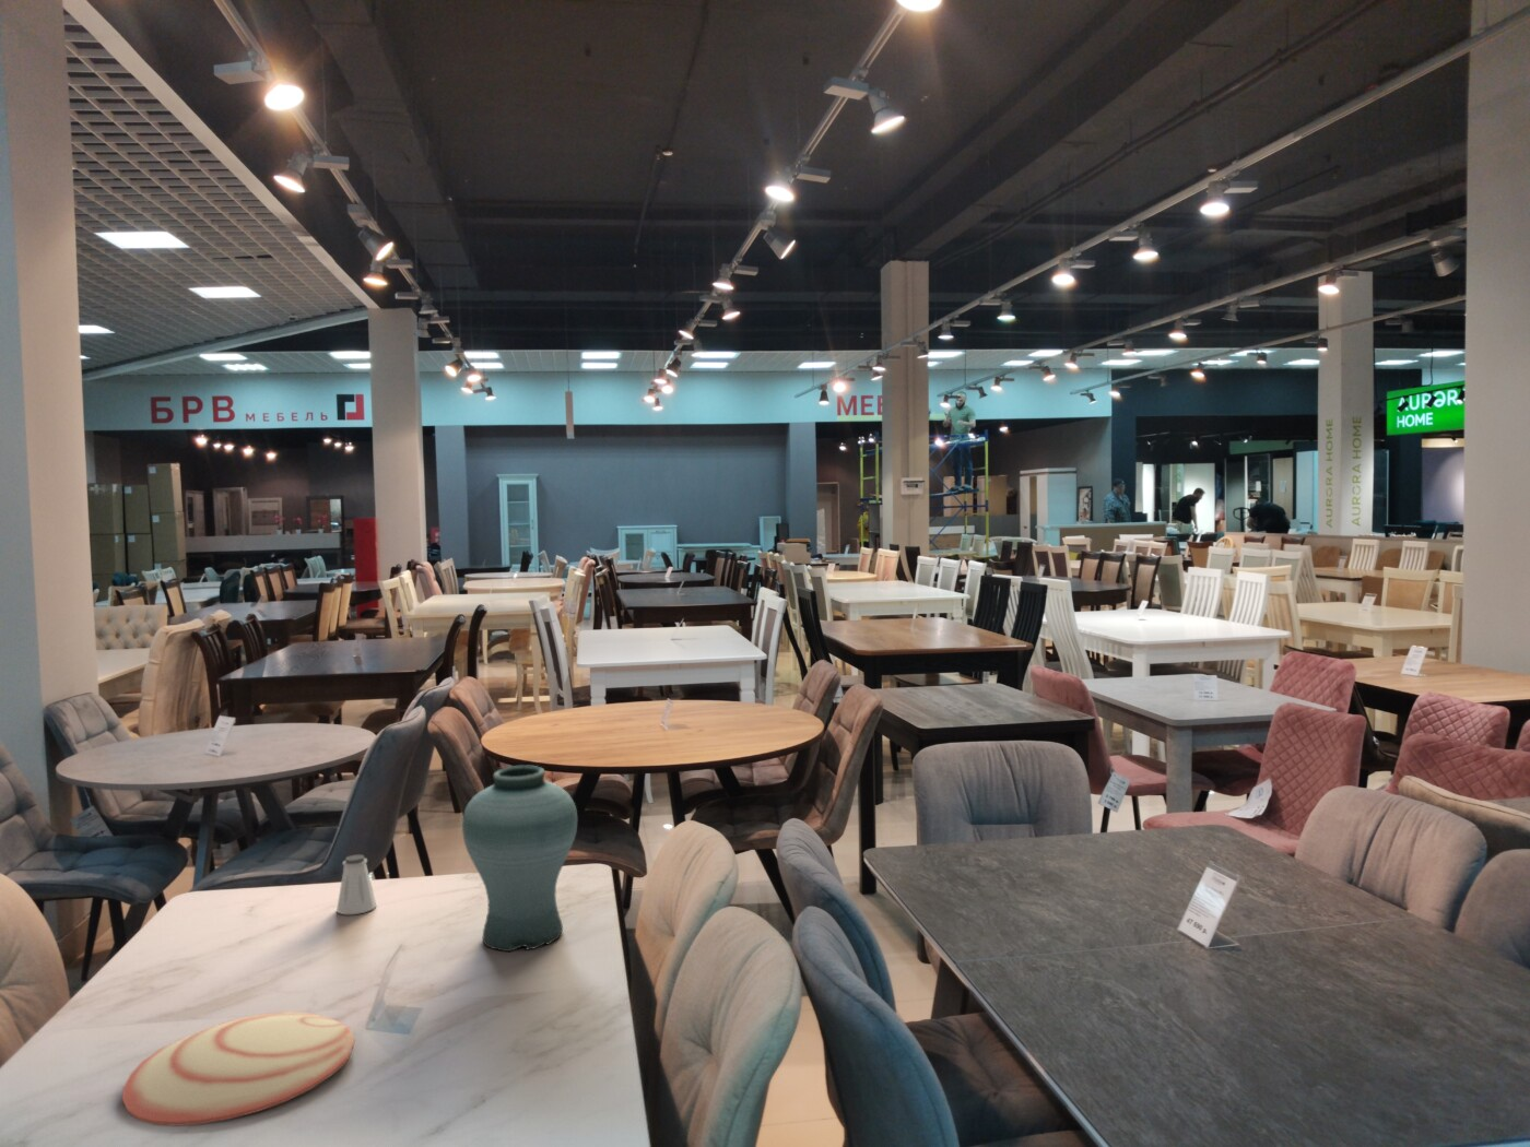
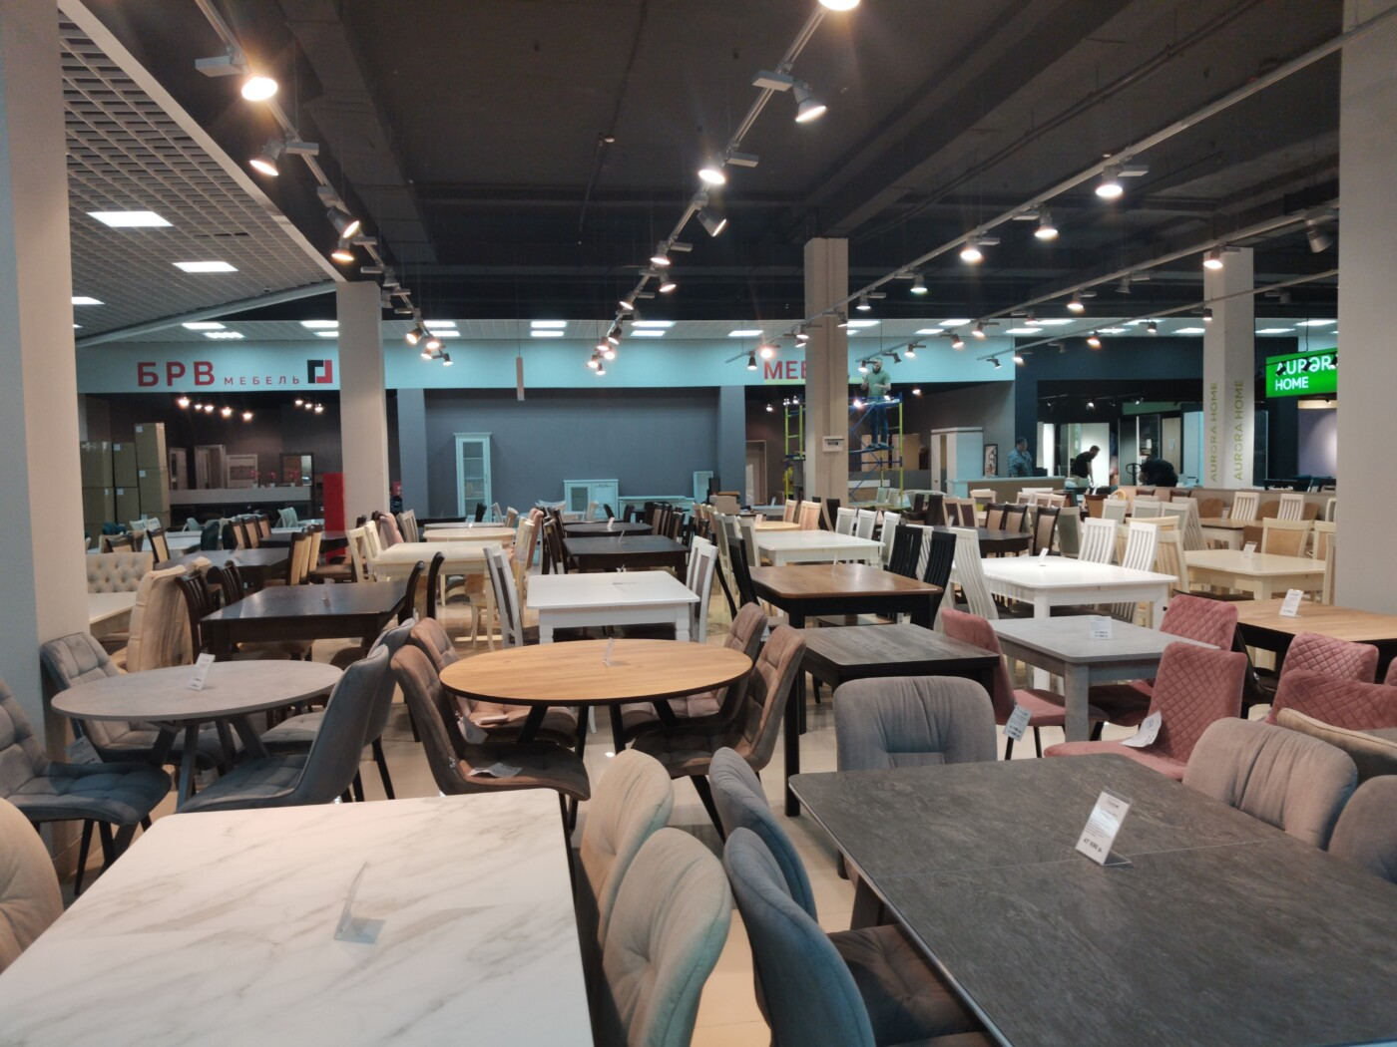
- vase (522, 853)
- saltshaker (355, 883)
- plate (242, 1055)
